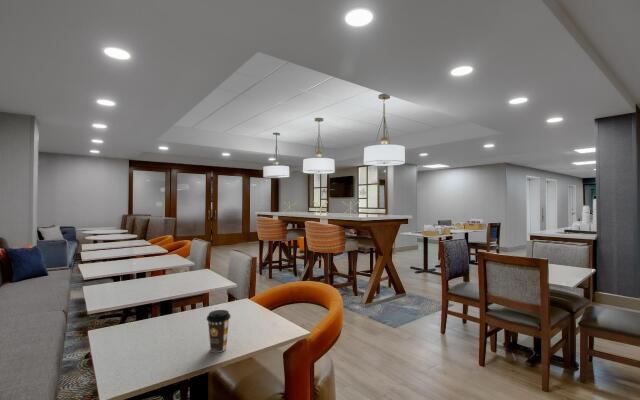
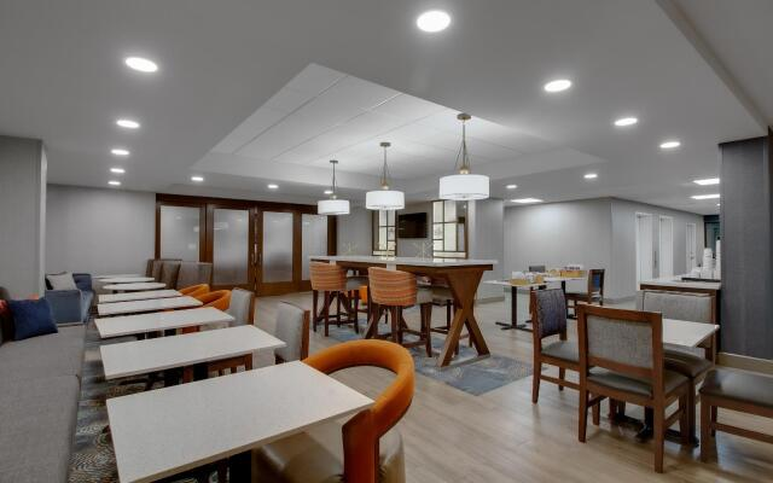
- coffee cup (218, 330)
